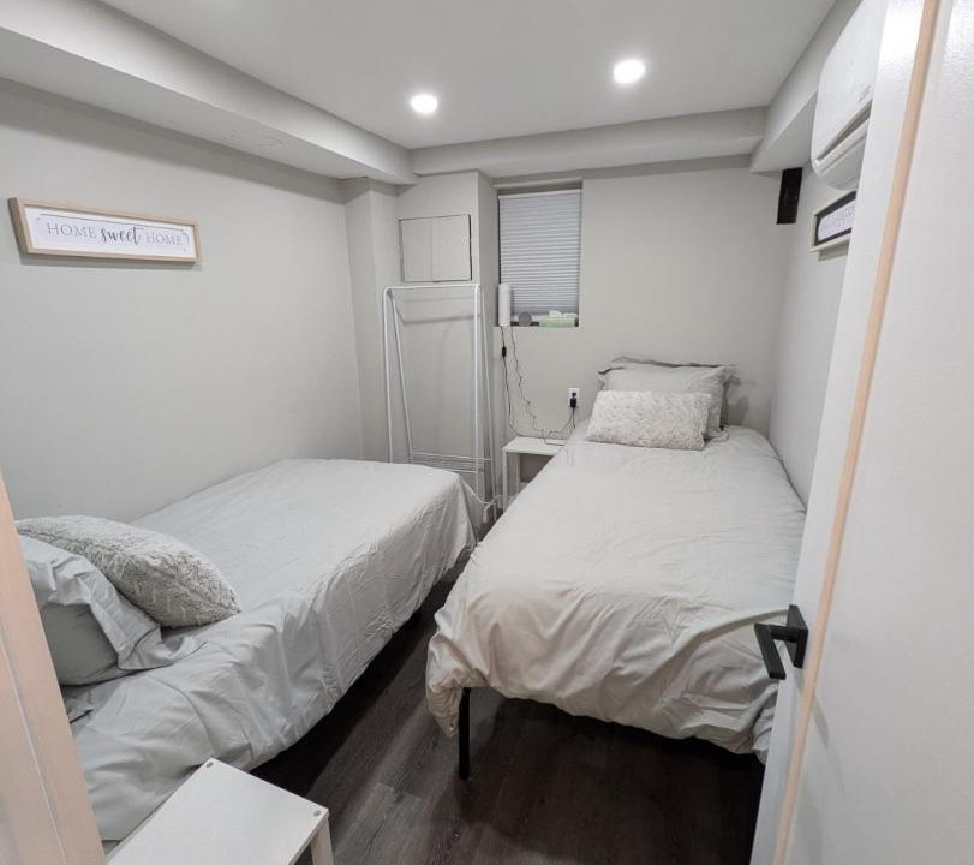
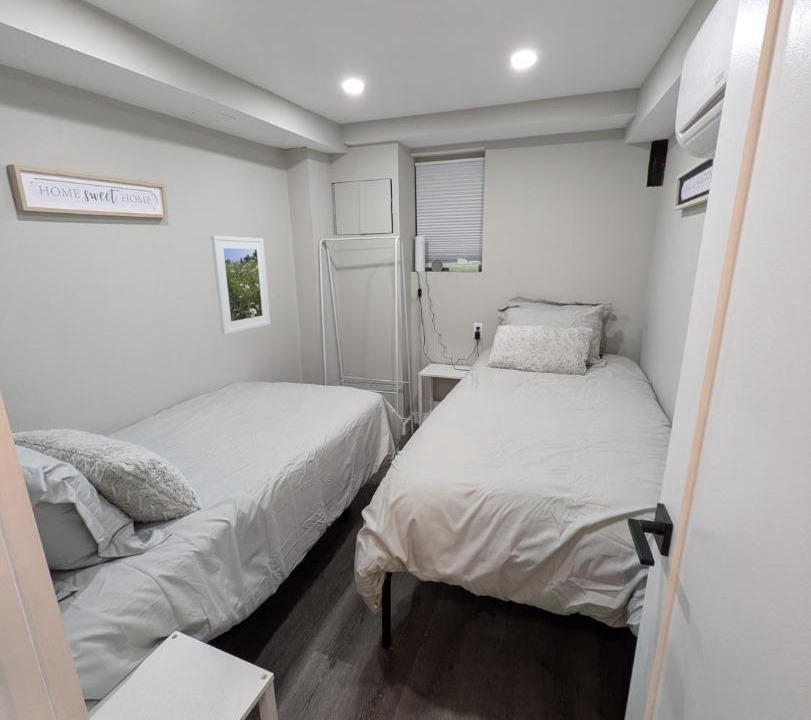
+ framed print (243, 284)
